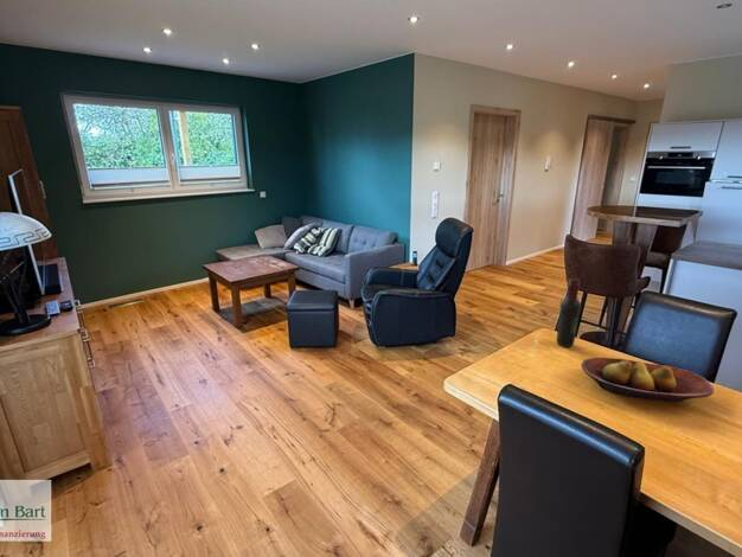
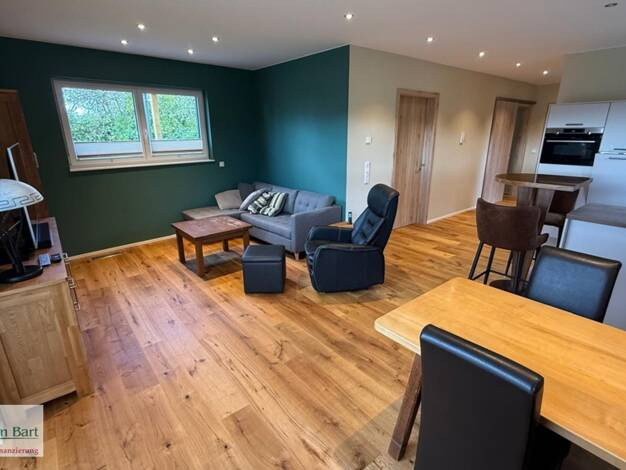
- fruit bowl (644, 376)
- wine bottle (569, 312)
